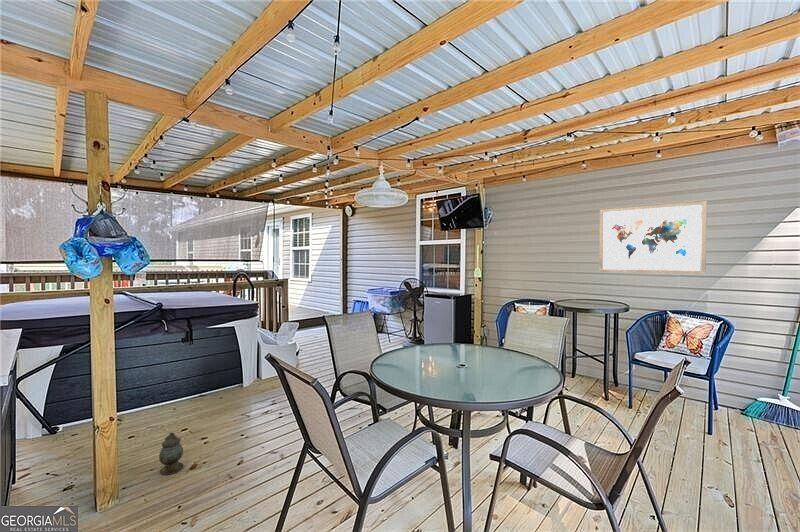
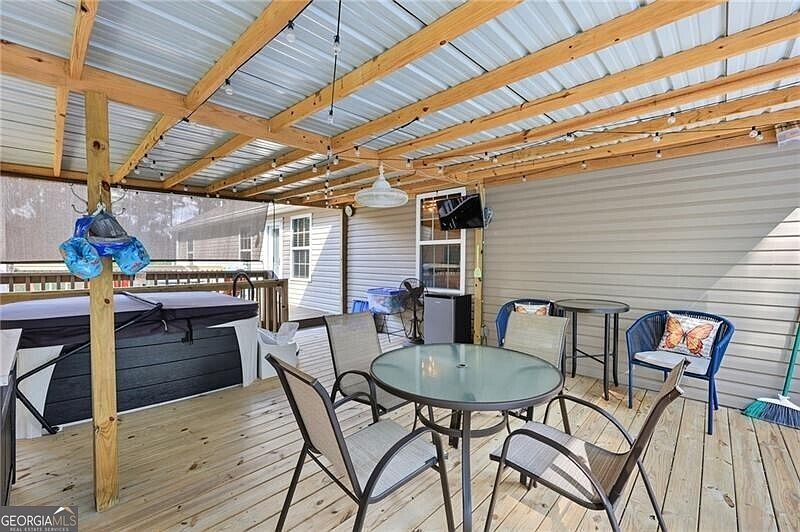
- lantern (171, 451)
- wall art (648, 239)
